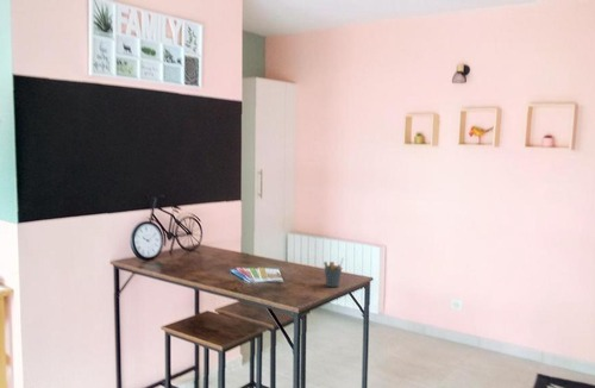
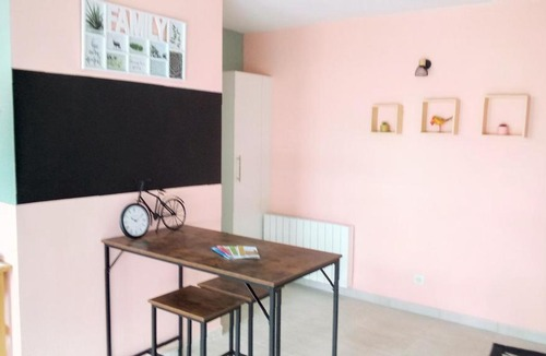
- pen holder (332, 271)
